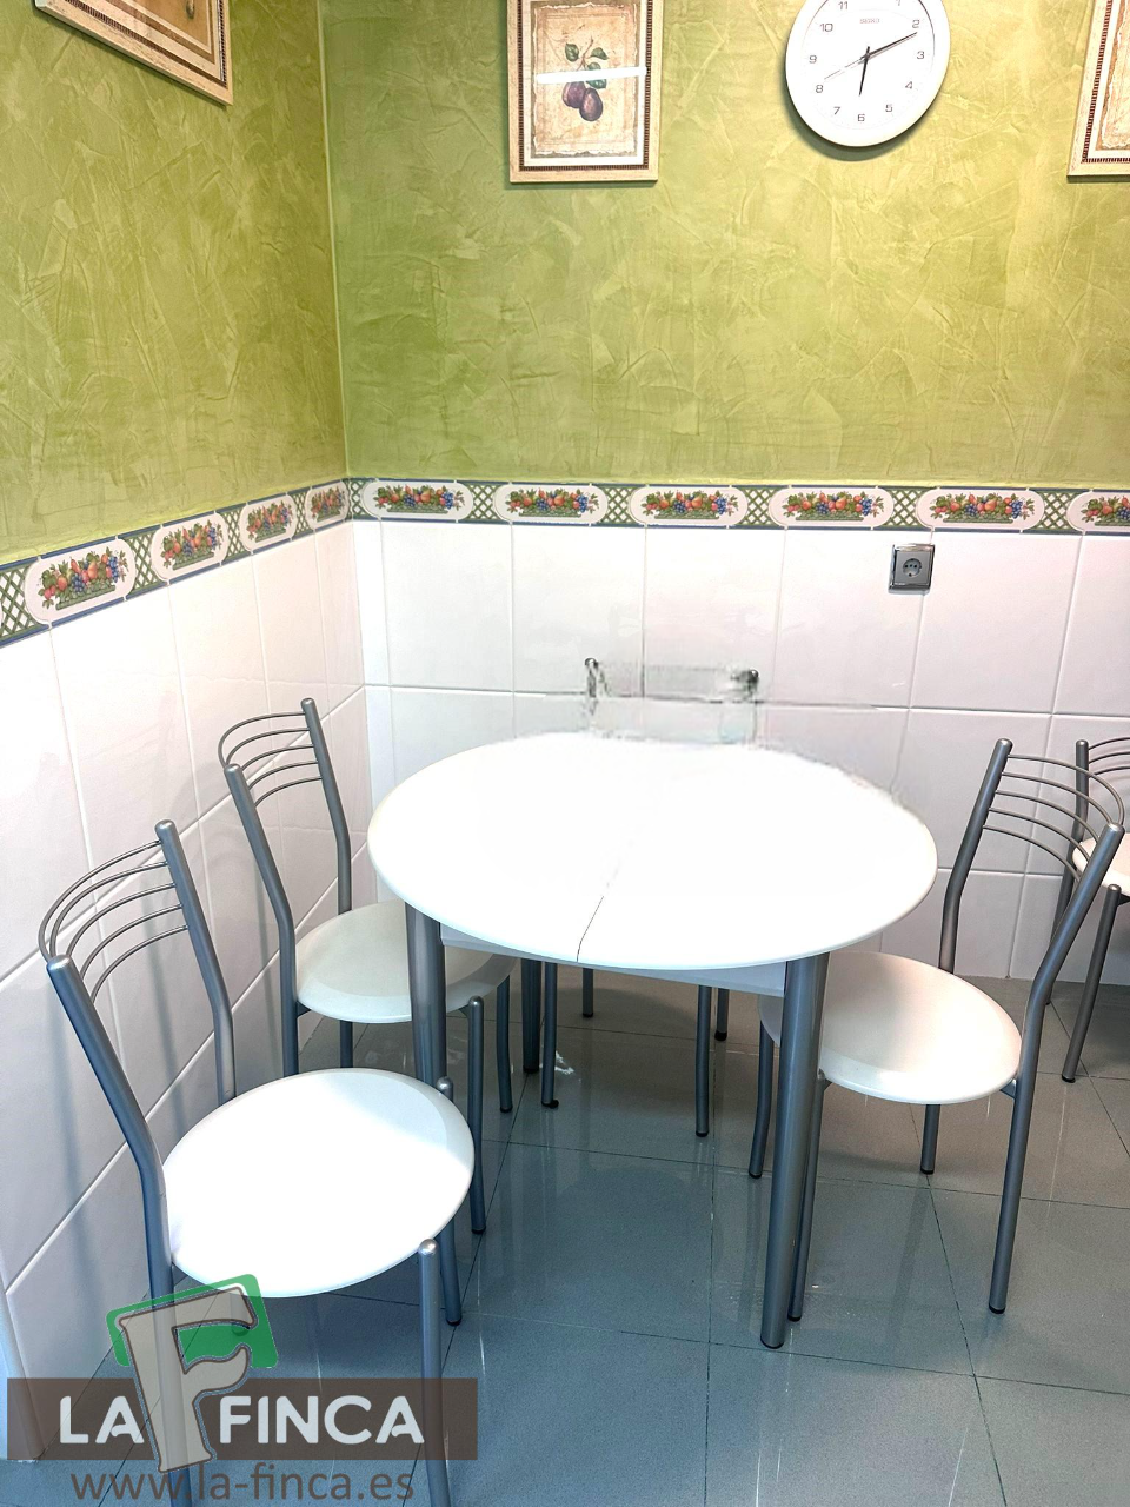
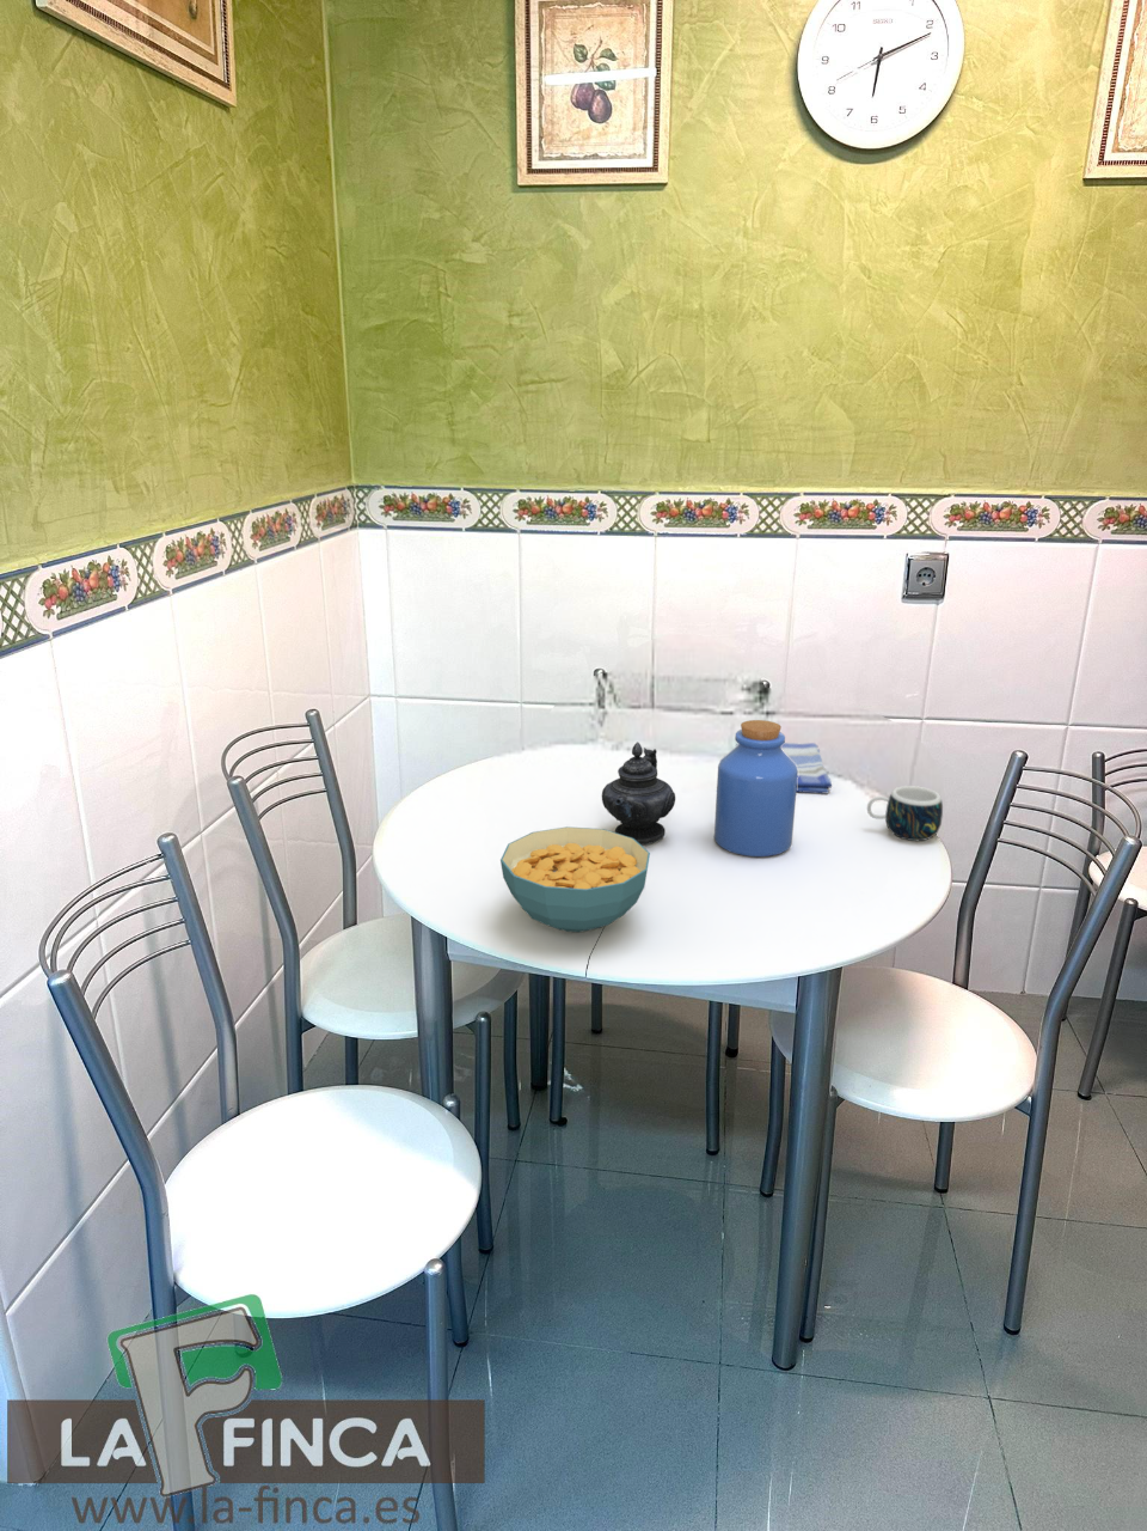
+ cereal bowl (575, 888)
+ dish towel (788, 756)
+ teapot (637, 791)
+ mug (904, 813)
+ jar (757, 785)
